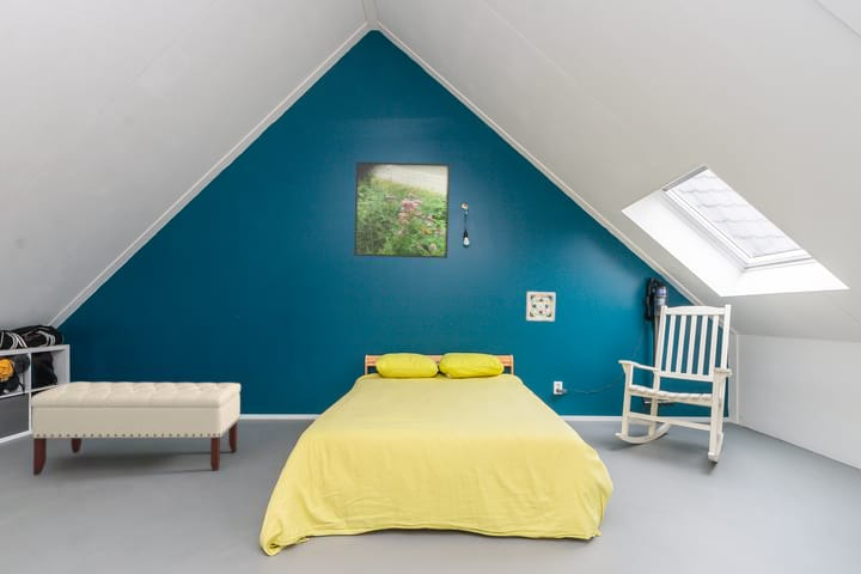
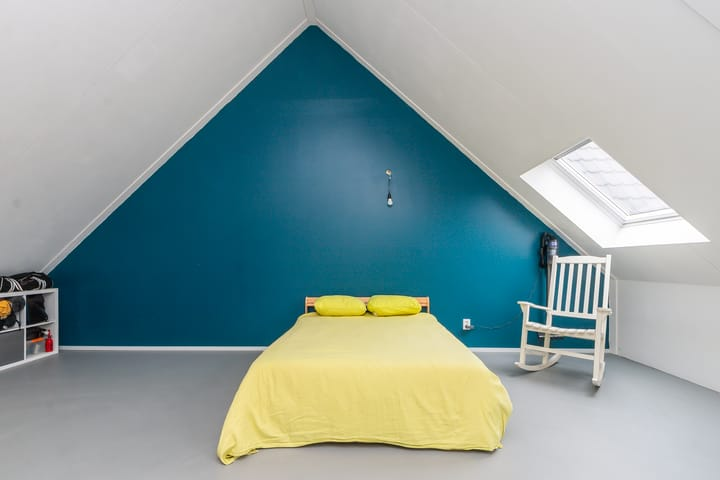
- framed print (402, 209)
- wall ornament (539, 306)
- bench (144, 425)
